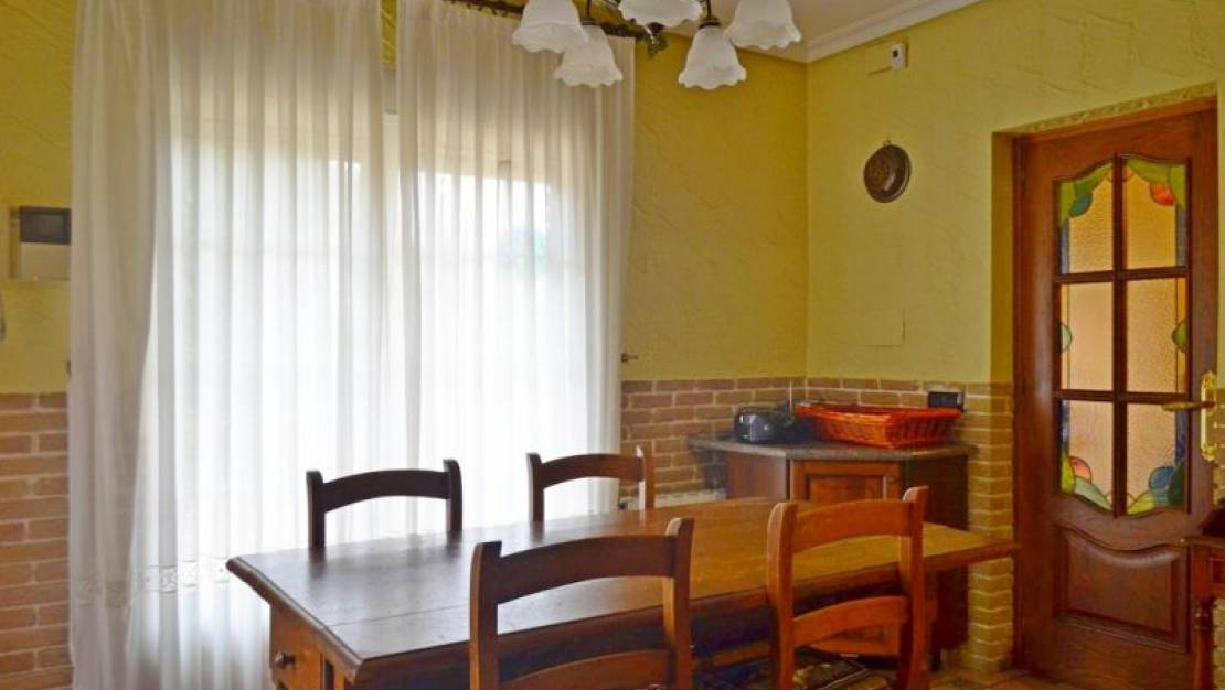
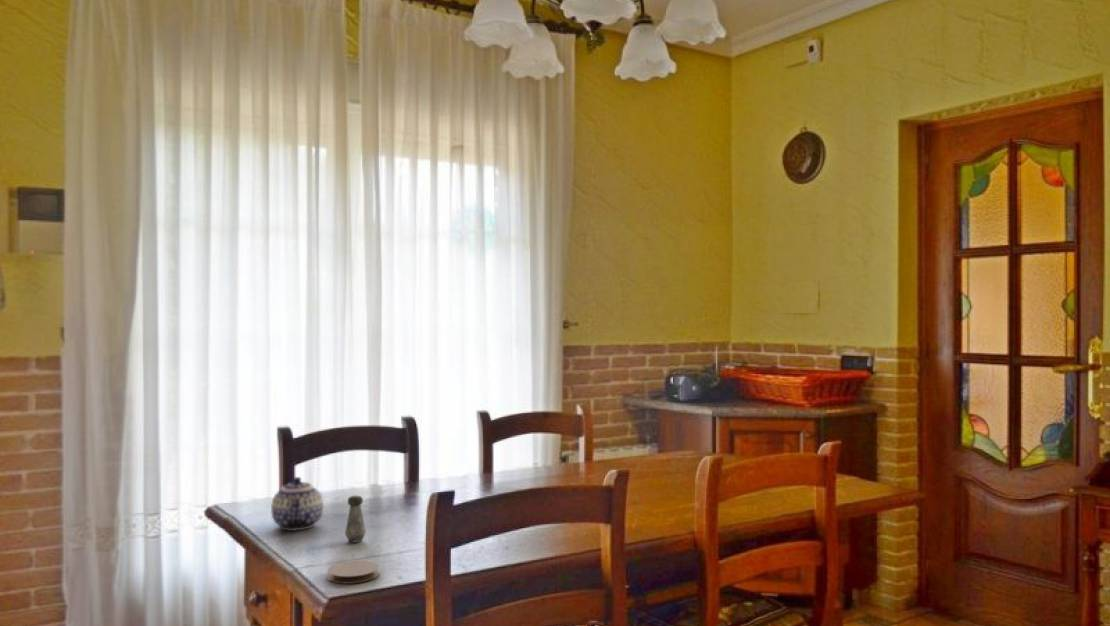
+ teapot (297, 501)
+ salt shaker (355, 518)
+ coaster (353, 571)
